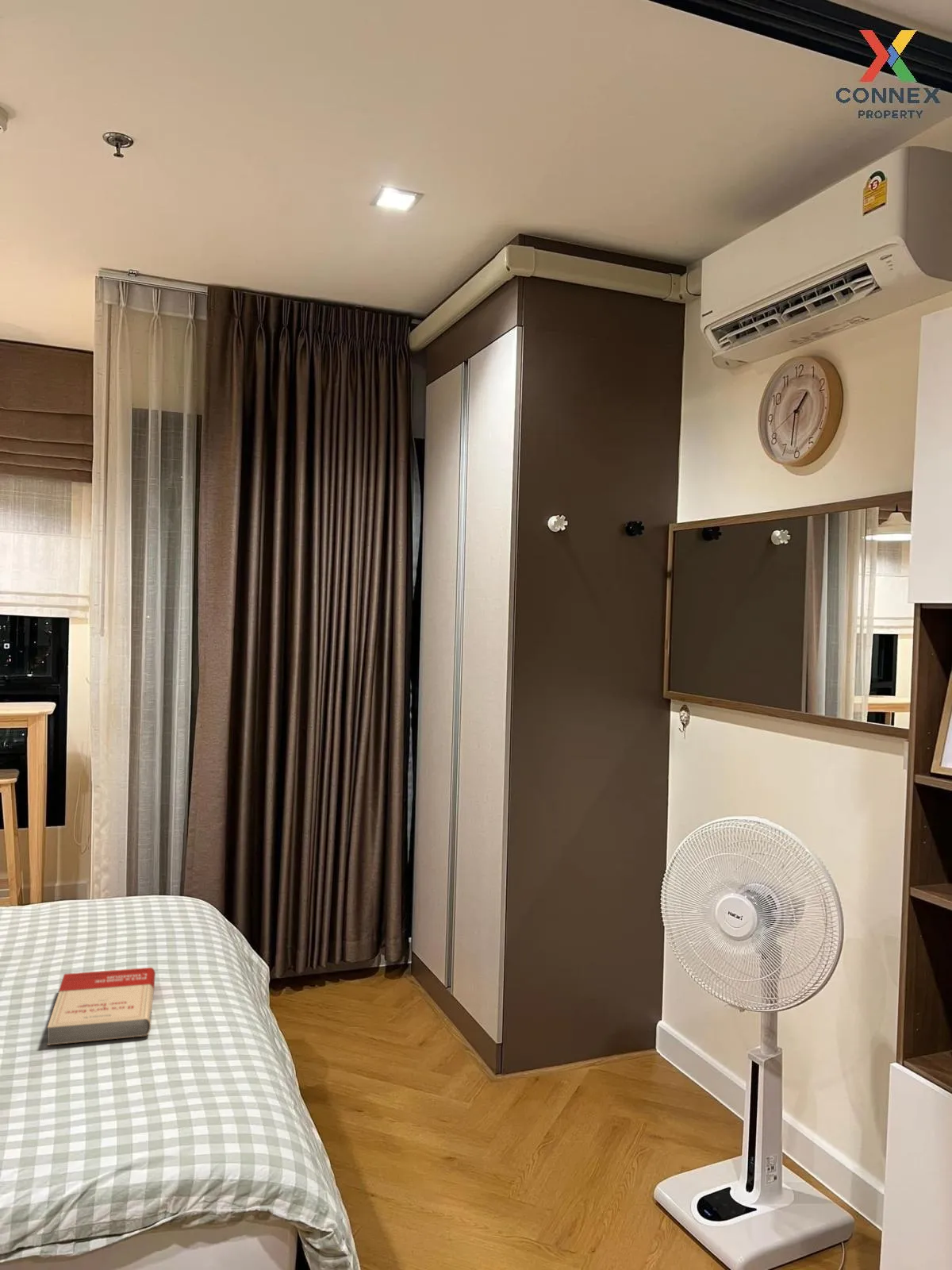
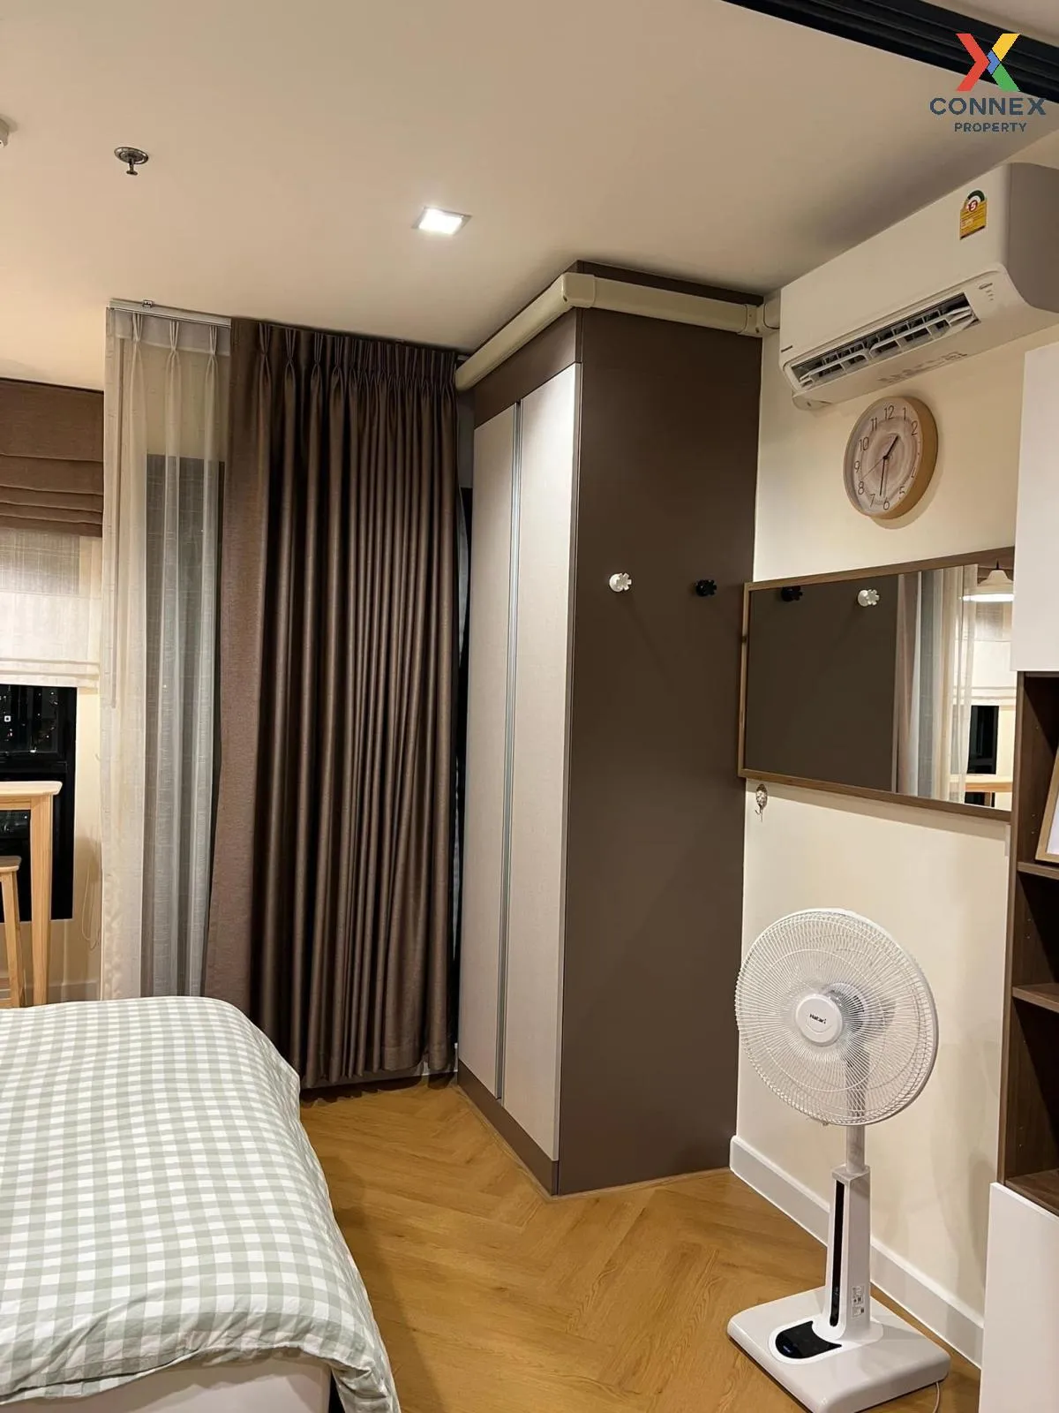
- book (105, 1003)
